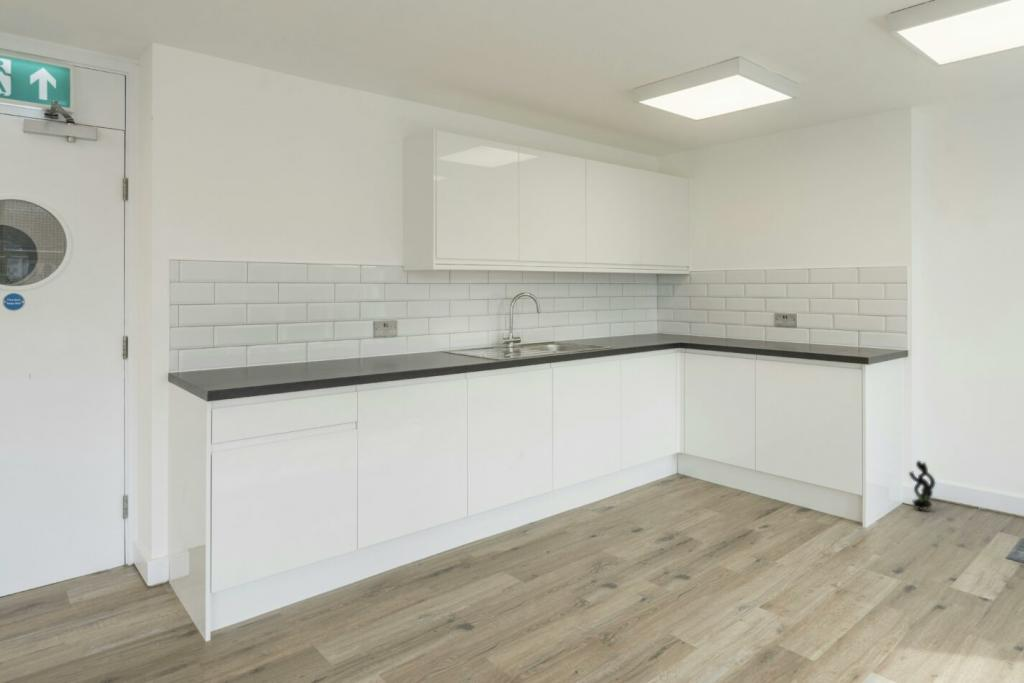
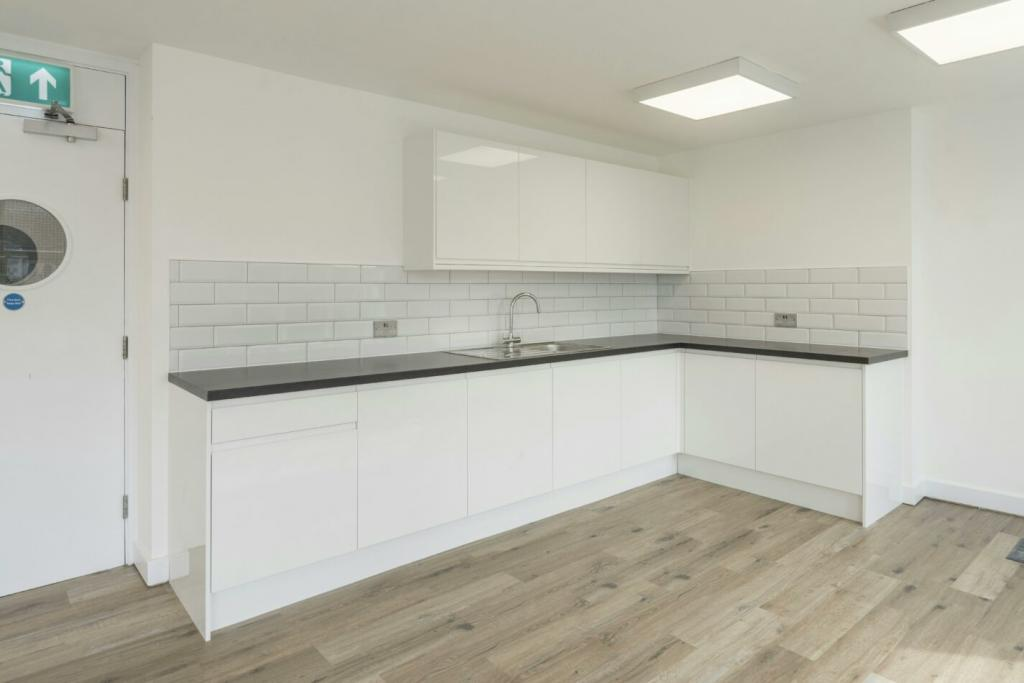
- decorative plant (922, 485)
